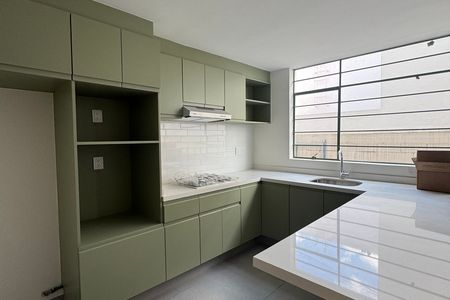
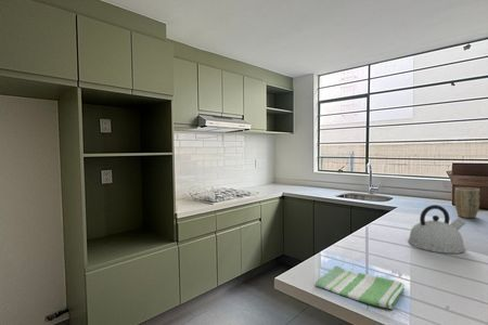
+ plant pot (466, 203)
+ kettle (437, 224)
+ dish towel (359, 284)
